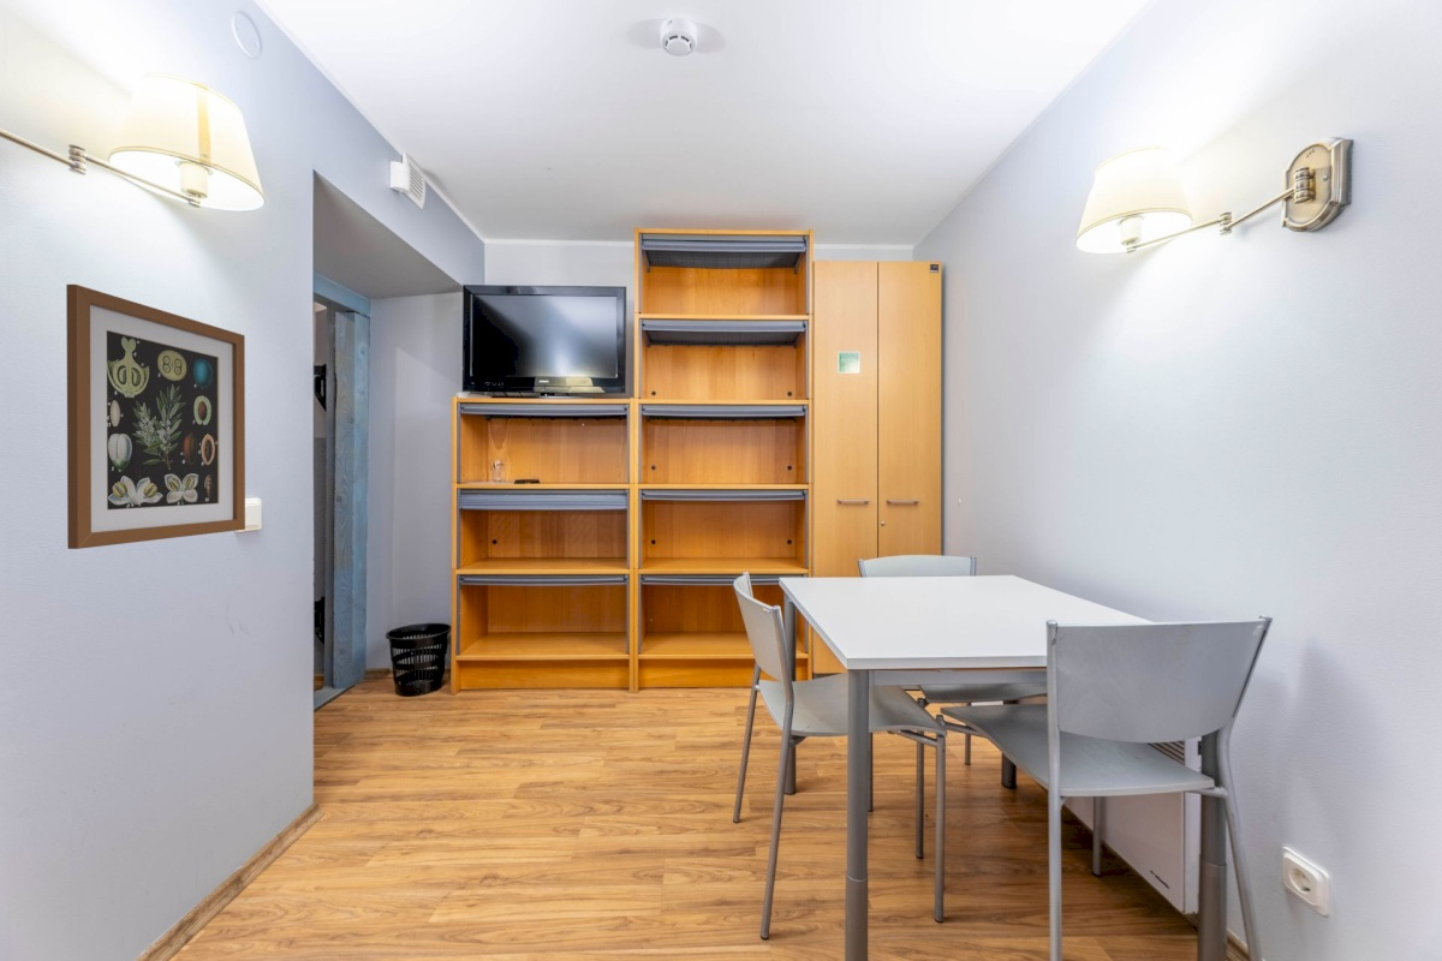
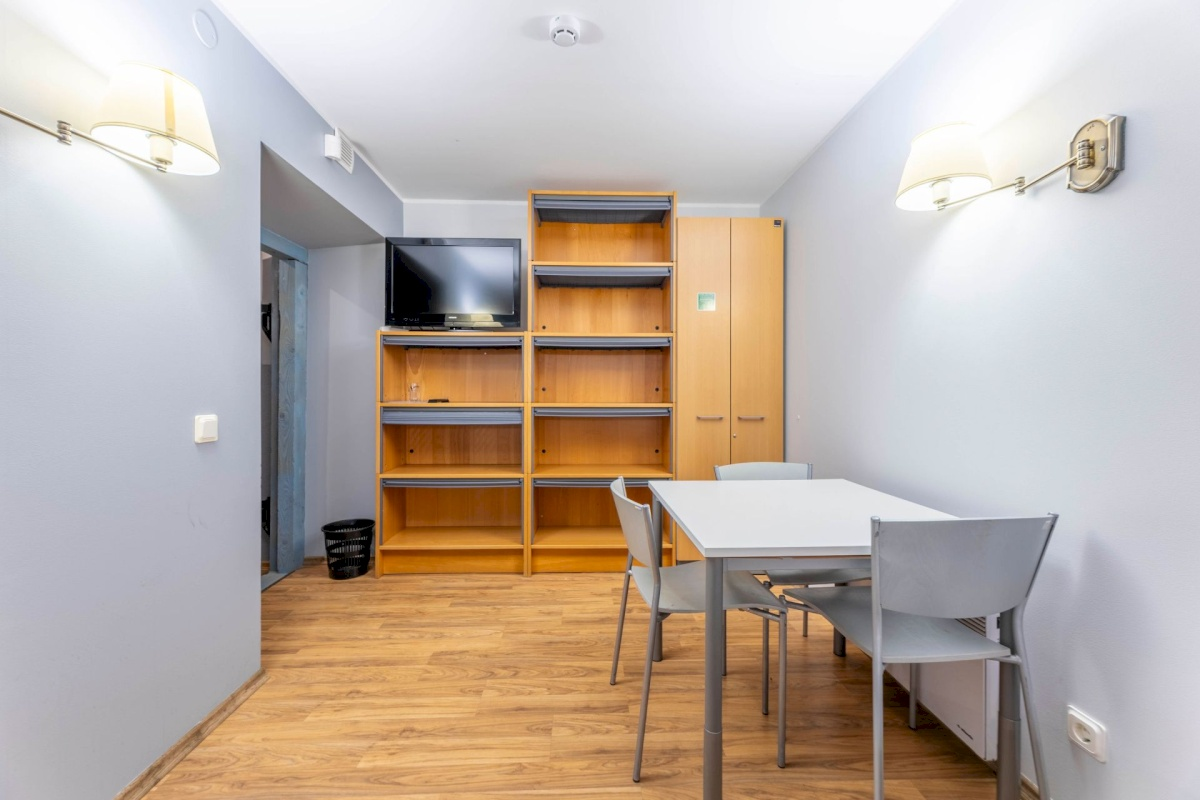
- wall art (169, 425)
